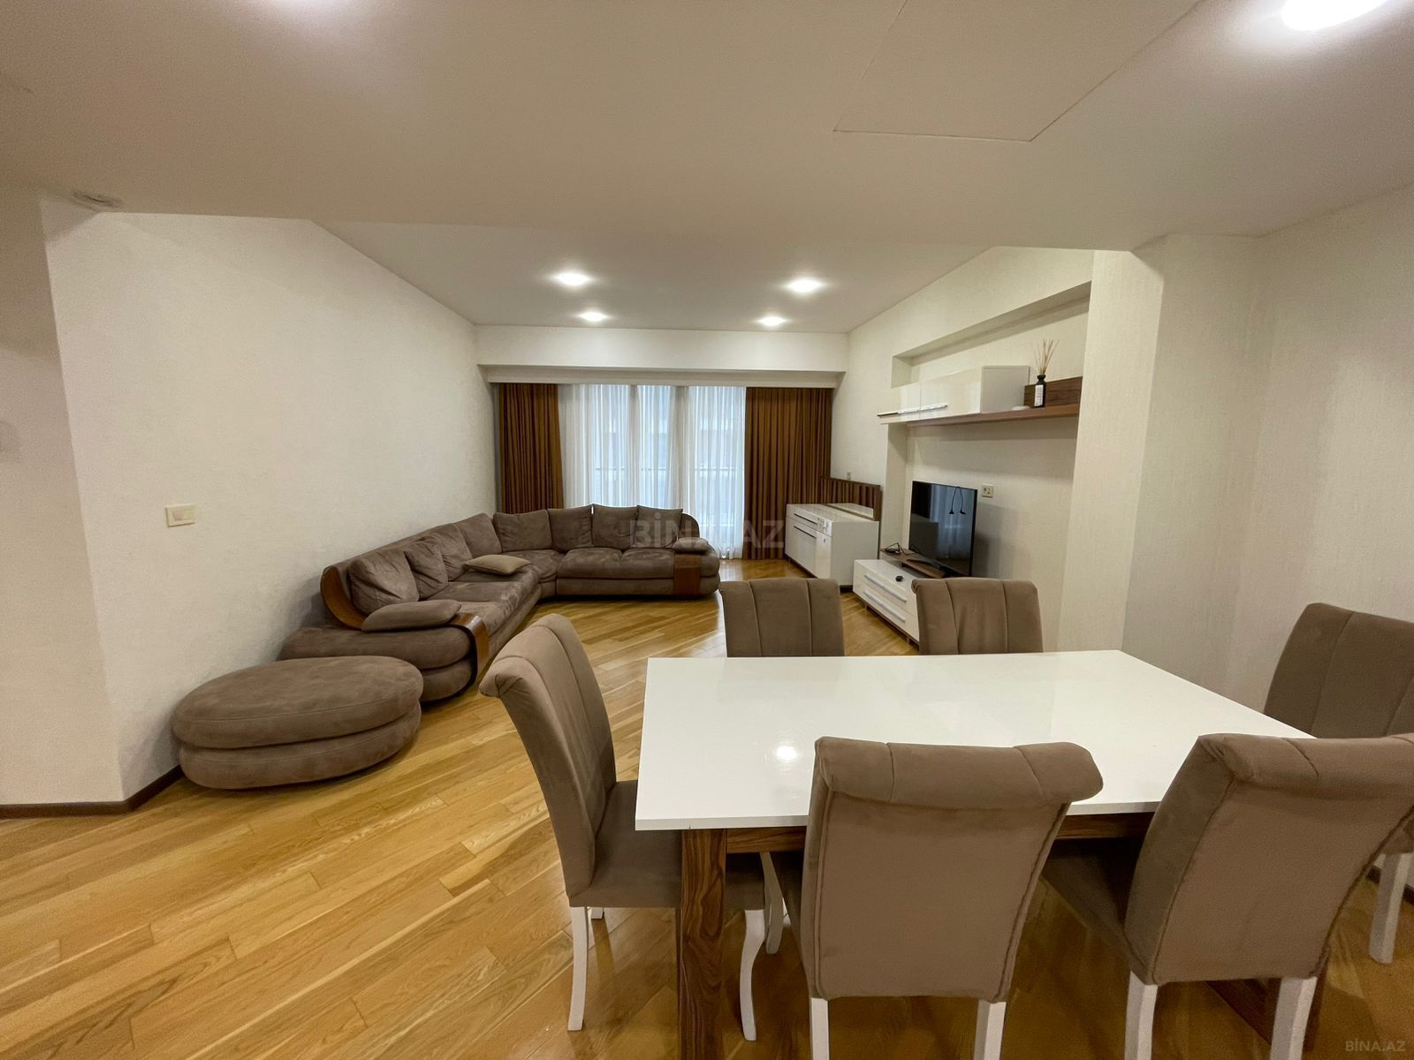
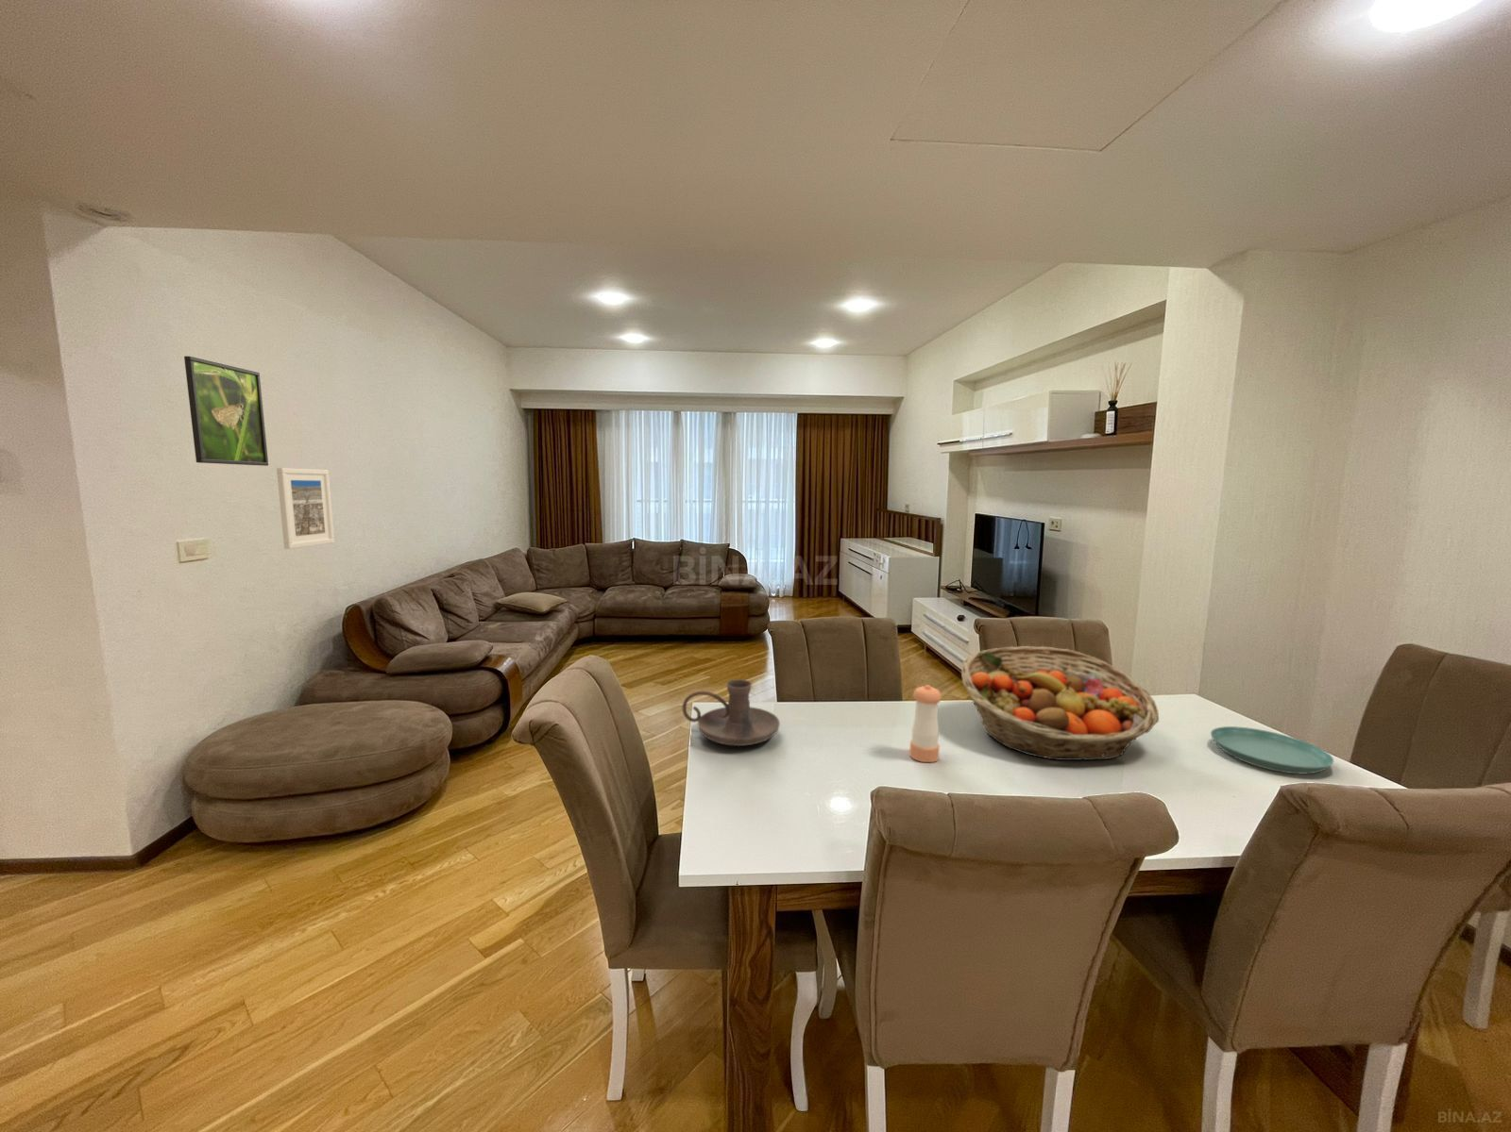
+ fruit basket (1052, 700)
+ candle holder (729, 709)
+ pepper shaker (926, 721)
+ saucer (1268, 750)
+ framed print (307, 508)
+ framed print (230, 415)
